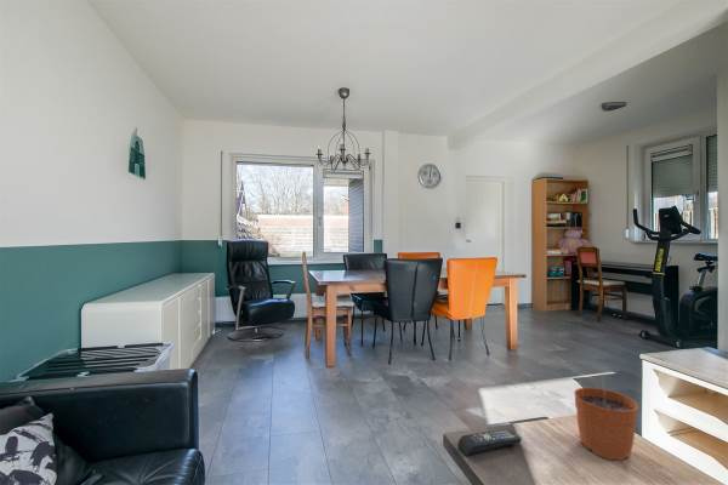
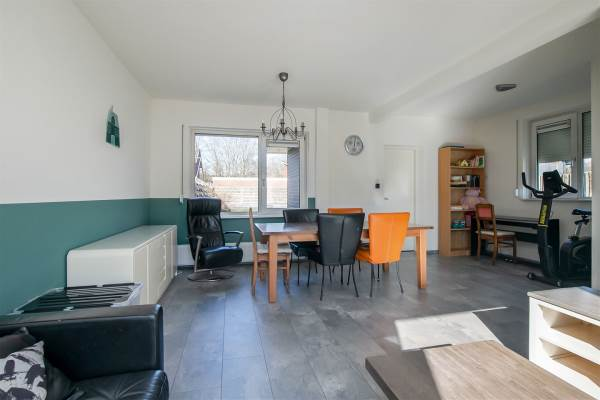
- plant pot (604, 410)
- remote control (489, 440)
